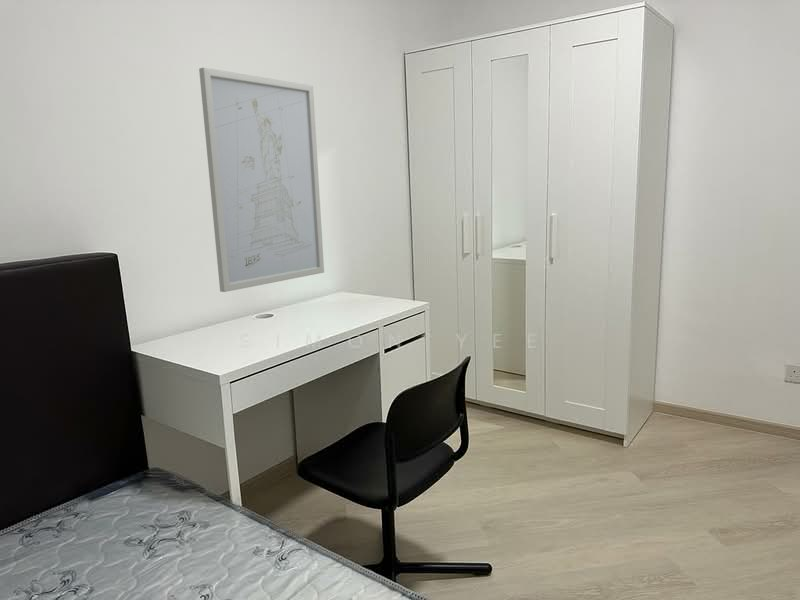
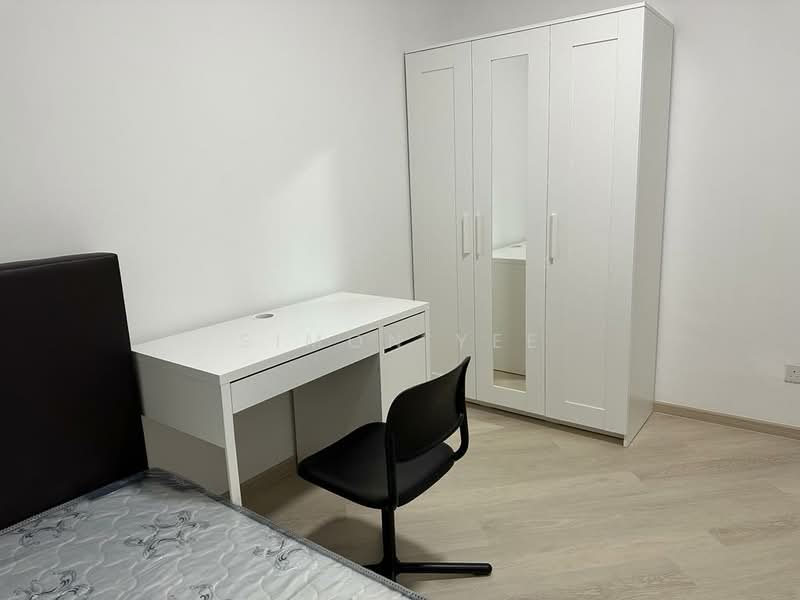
- wall art (269, 182)
